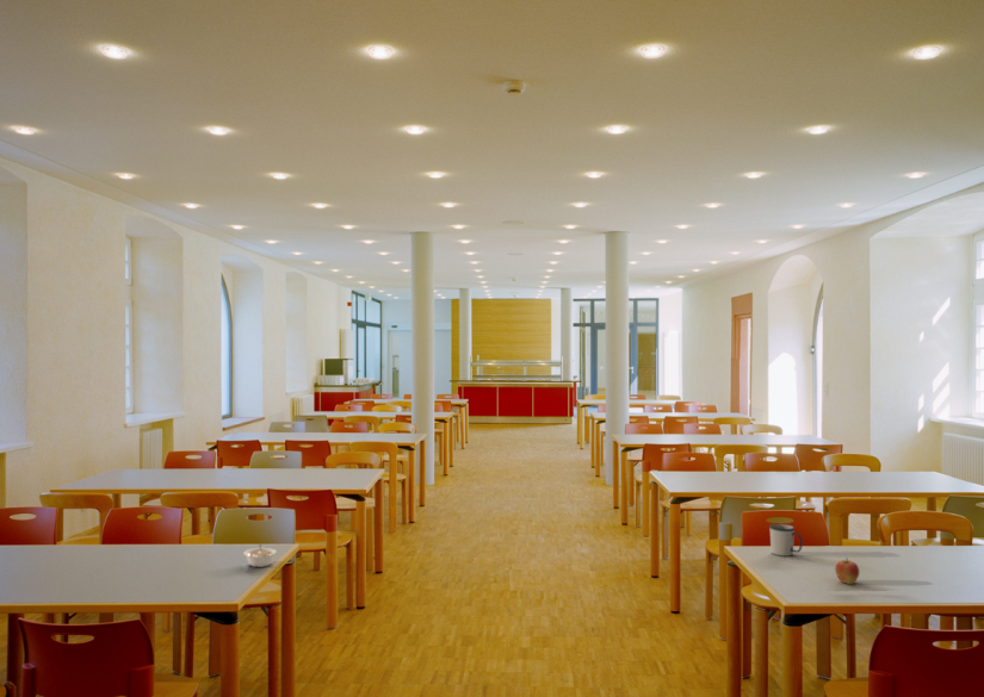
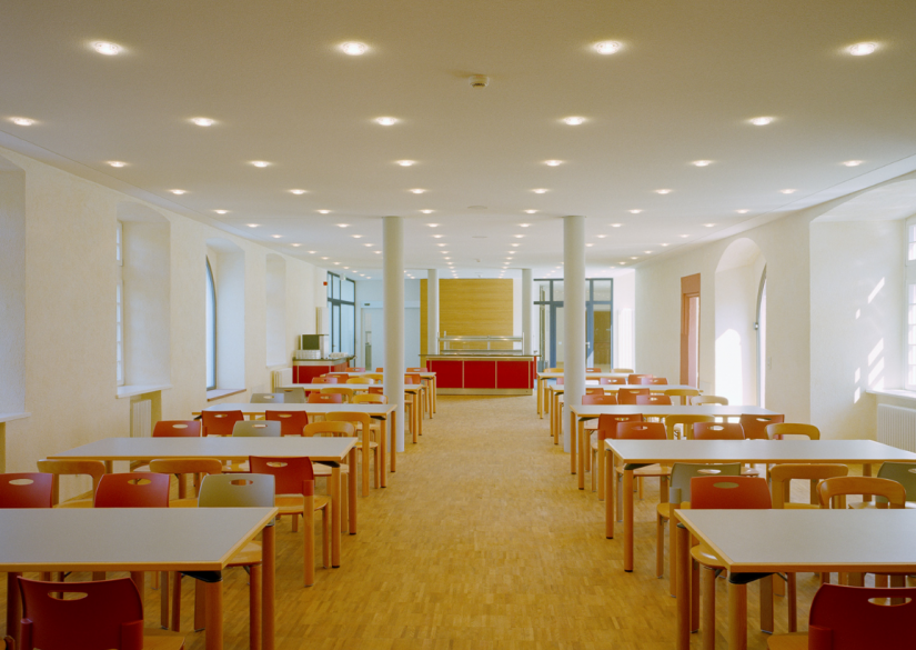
- legume (259, 556)
- apple (847, 570)
- mug (784, 540)
